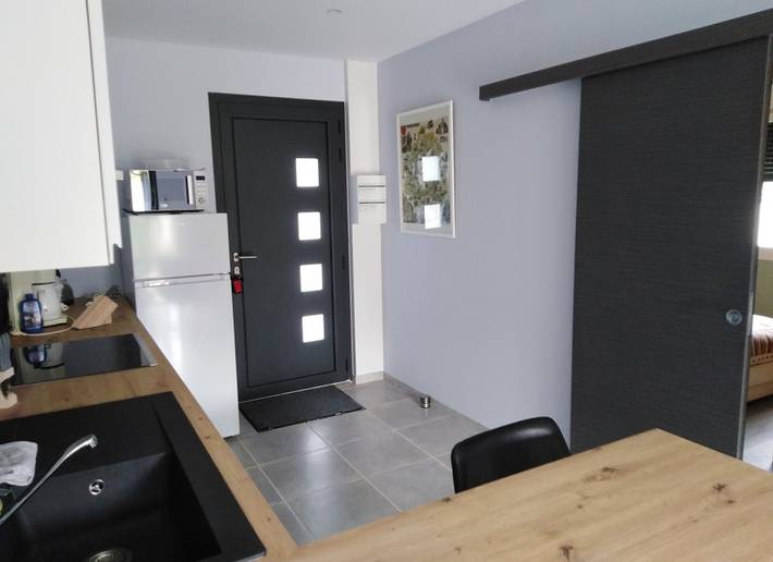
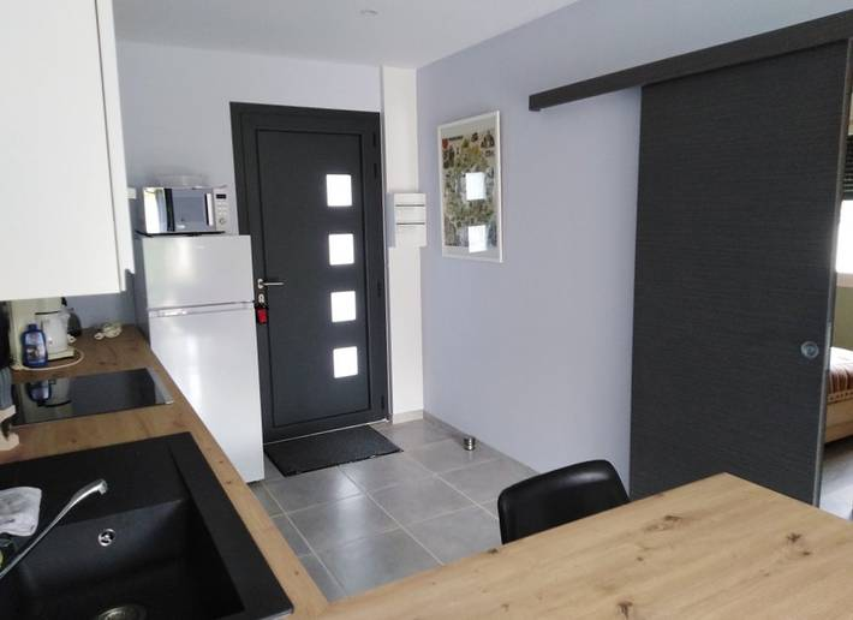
- knife block (97, 305)
